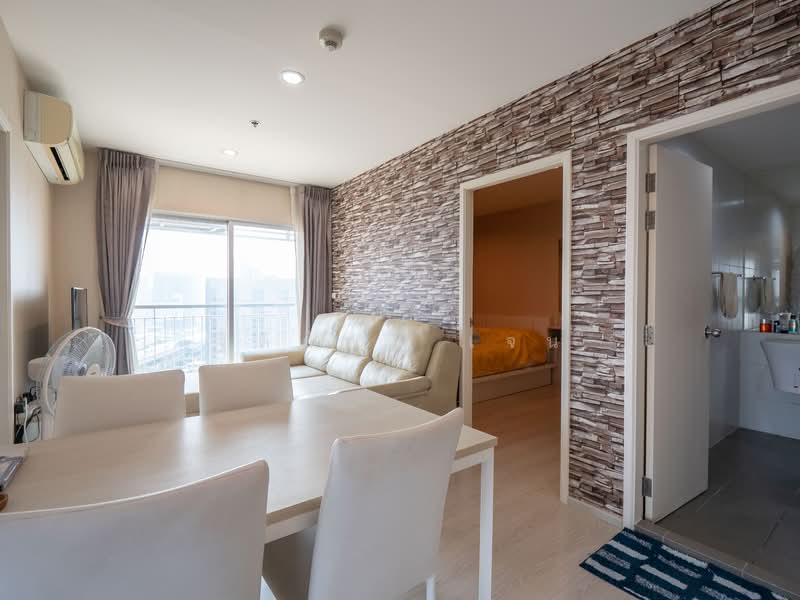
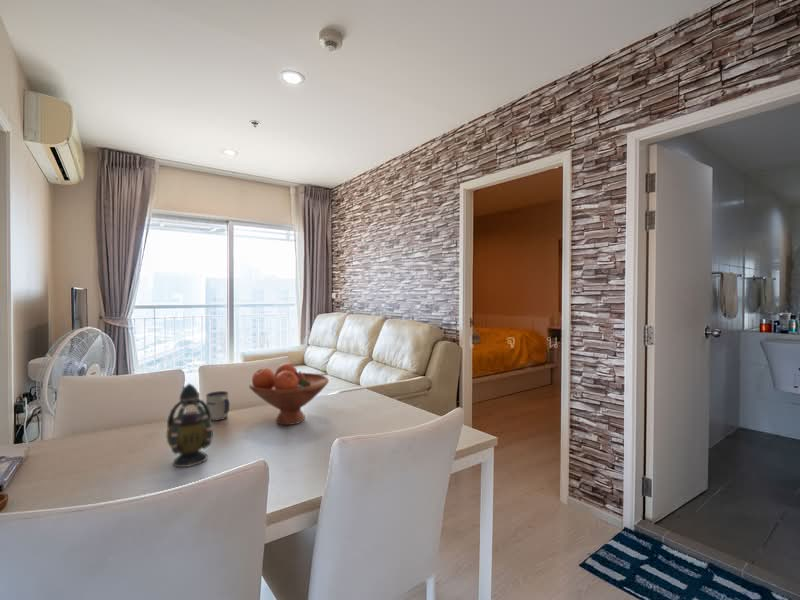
+ fruit bowl (290, 393)
+ mug (219, 406)
+ teapot (188, 418)
